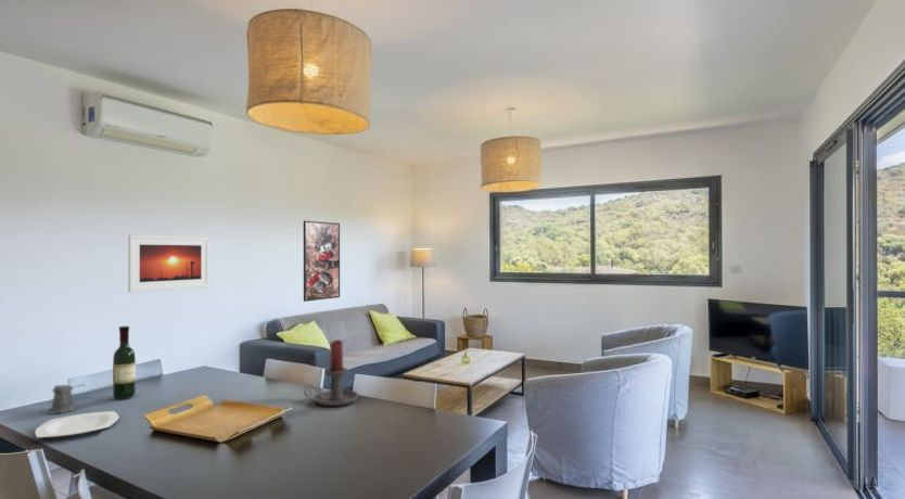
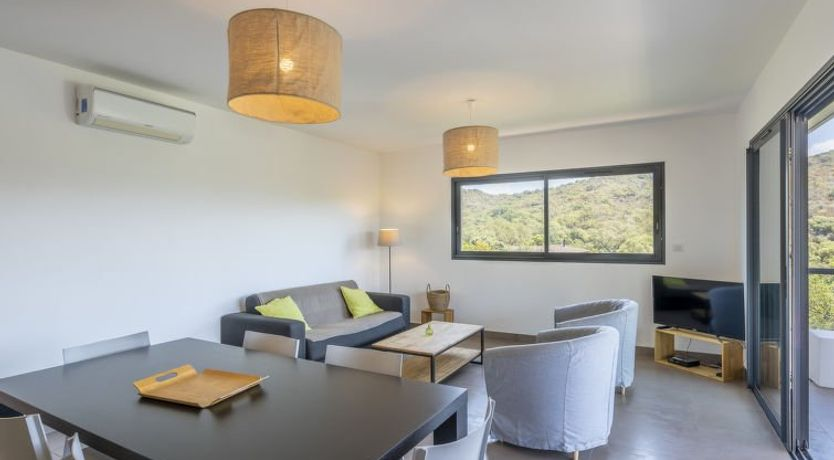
- pepper shaker (65, 396)
- candle holder (330, 370)
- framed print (322, 260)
- wine bottle (124, 361)
- plate (78, 425)
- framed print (171, 263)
